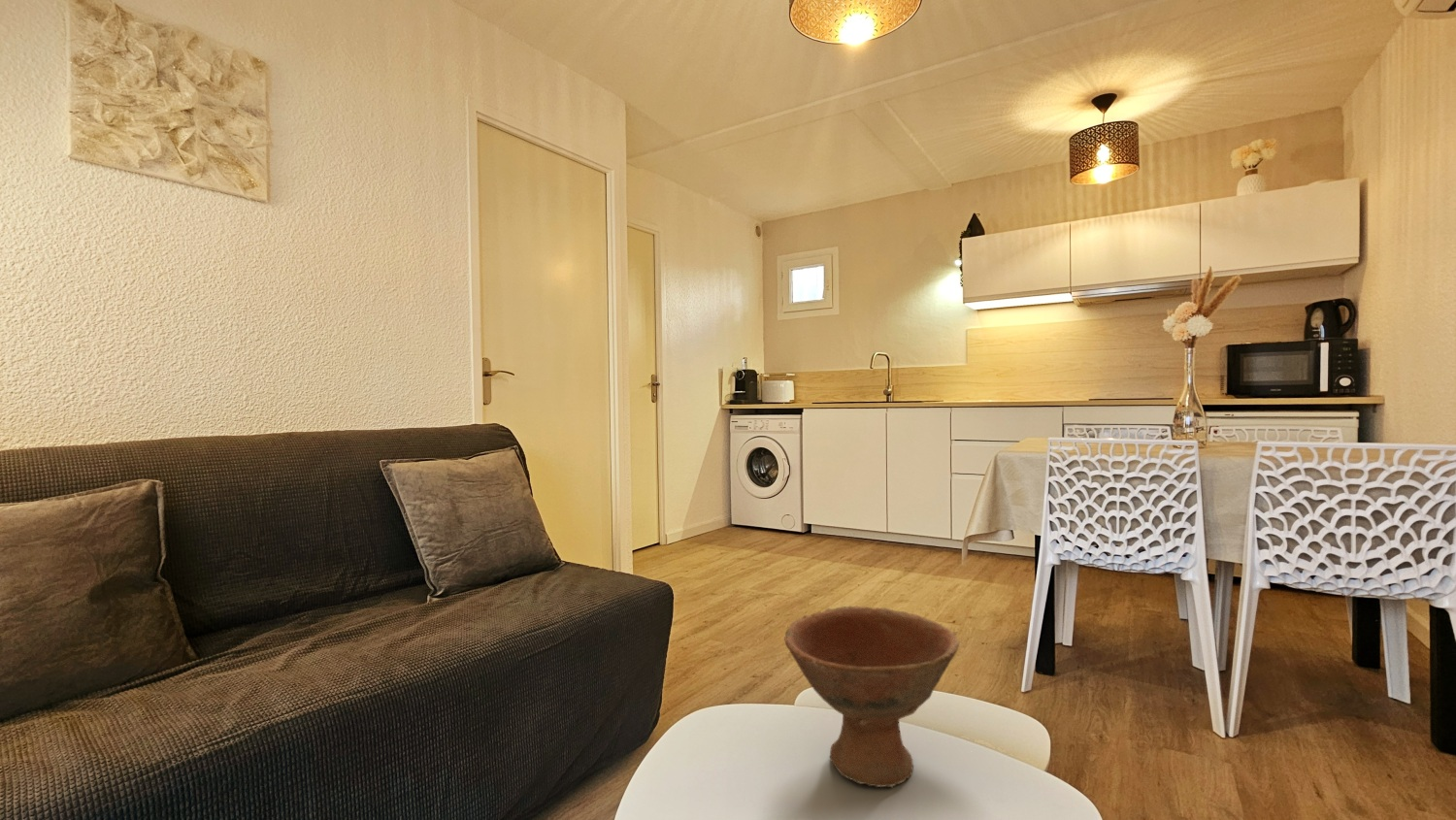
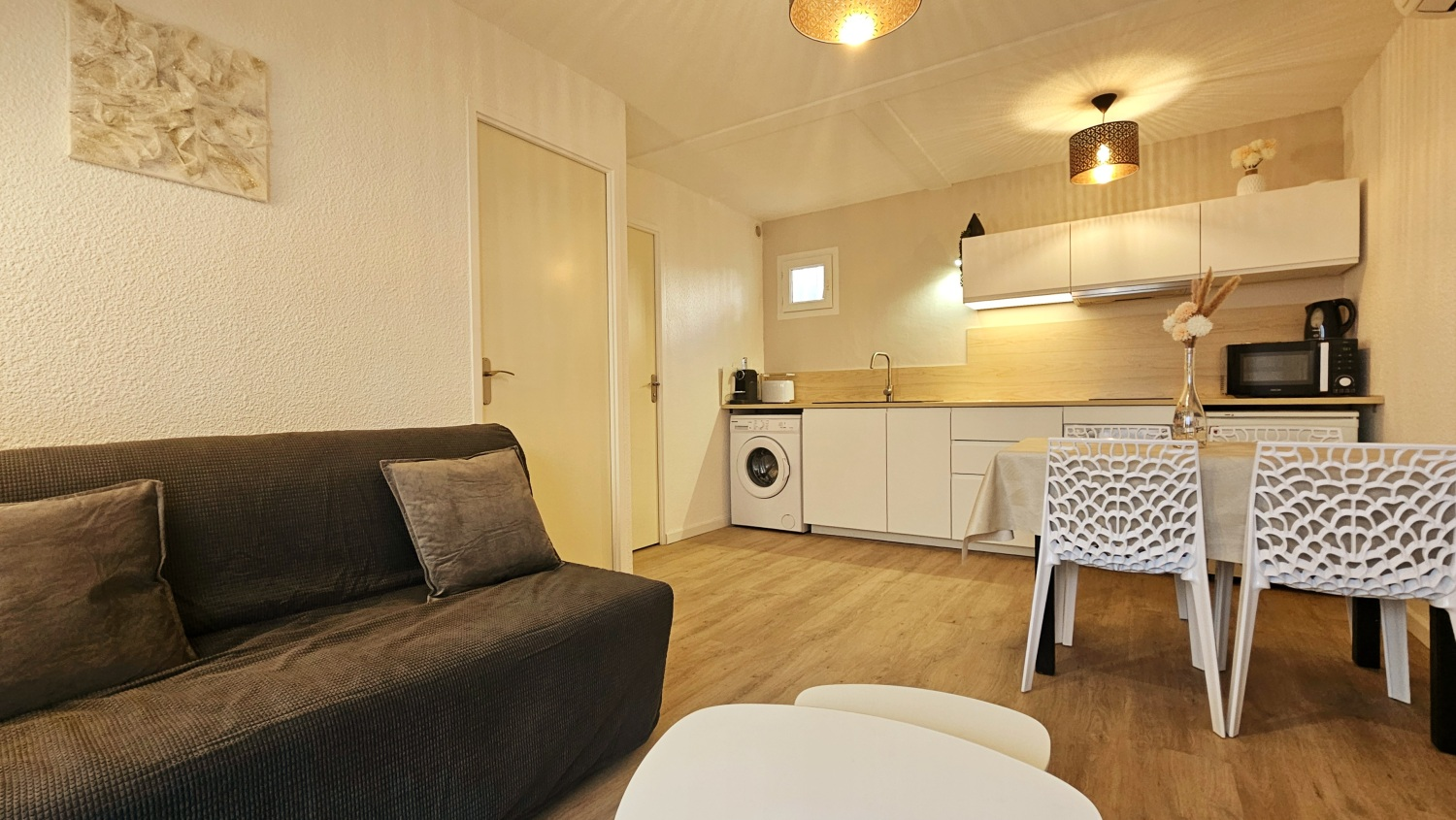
- bowl (873, 693)
